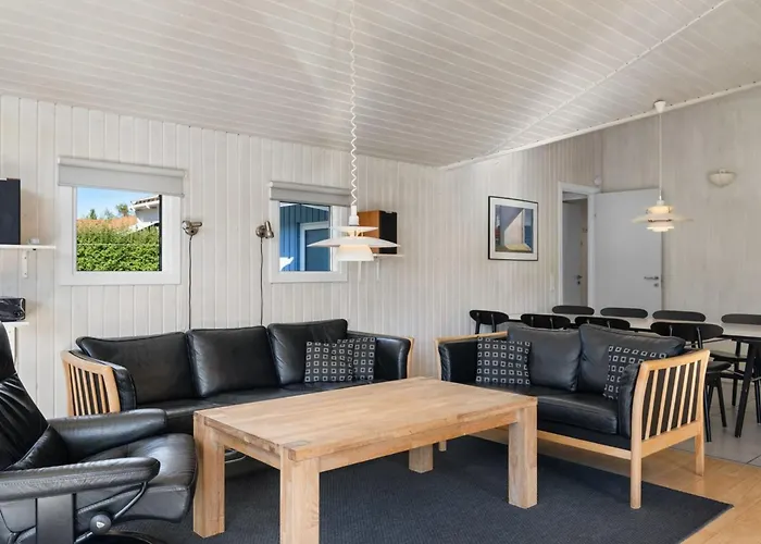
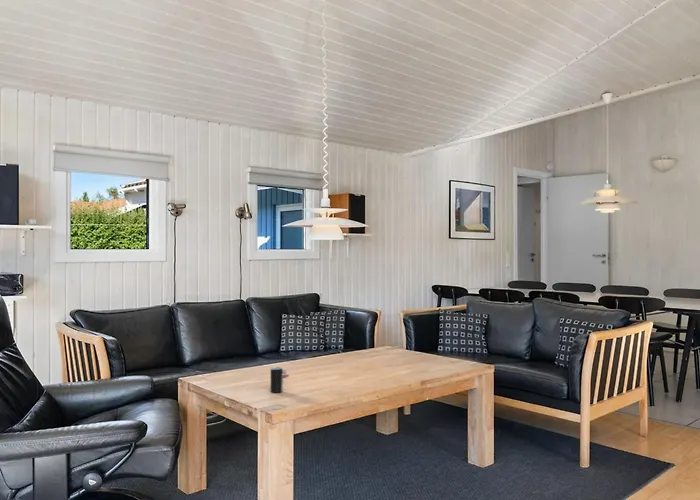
+ cup (279, 379)
